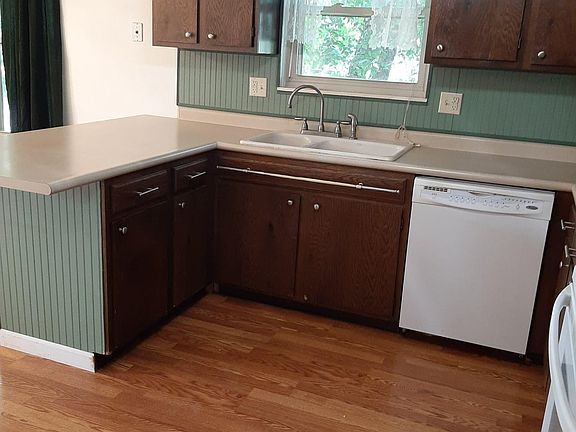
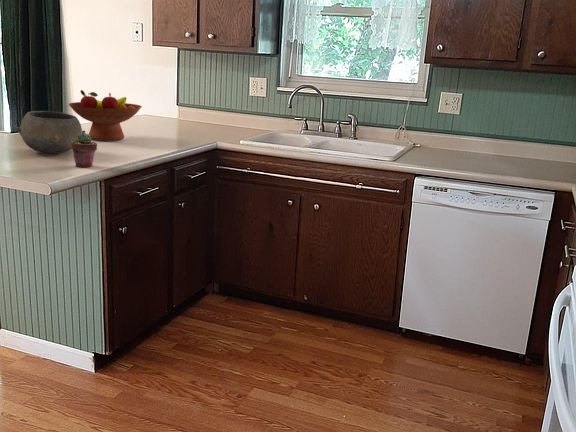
+ fruit bowl (106, 115)
+ potted succulent (84, 149)
+ bowl (51, 132)
